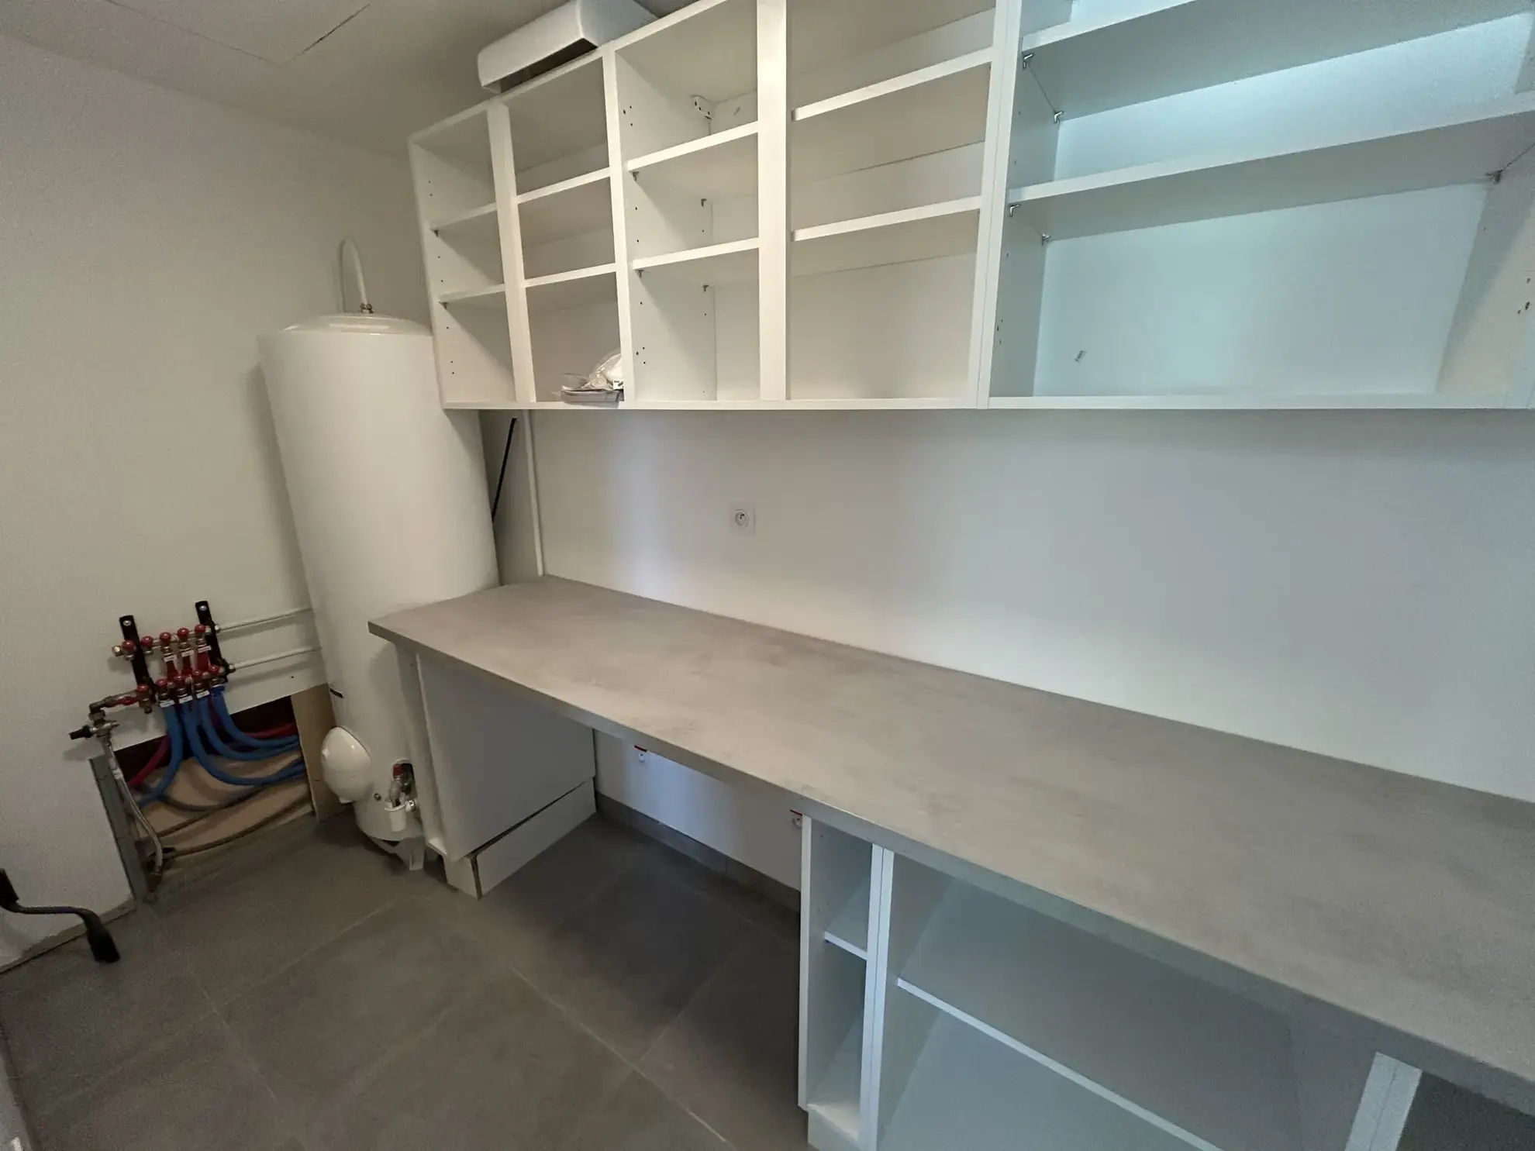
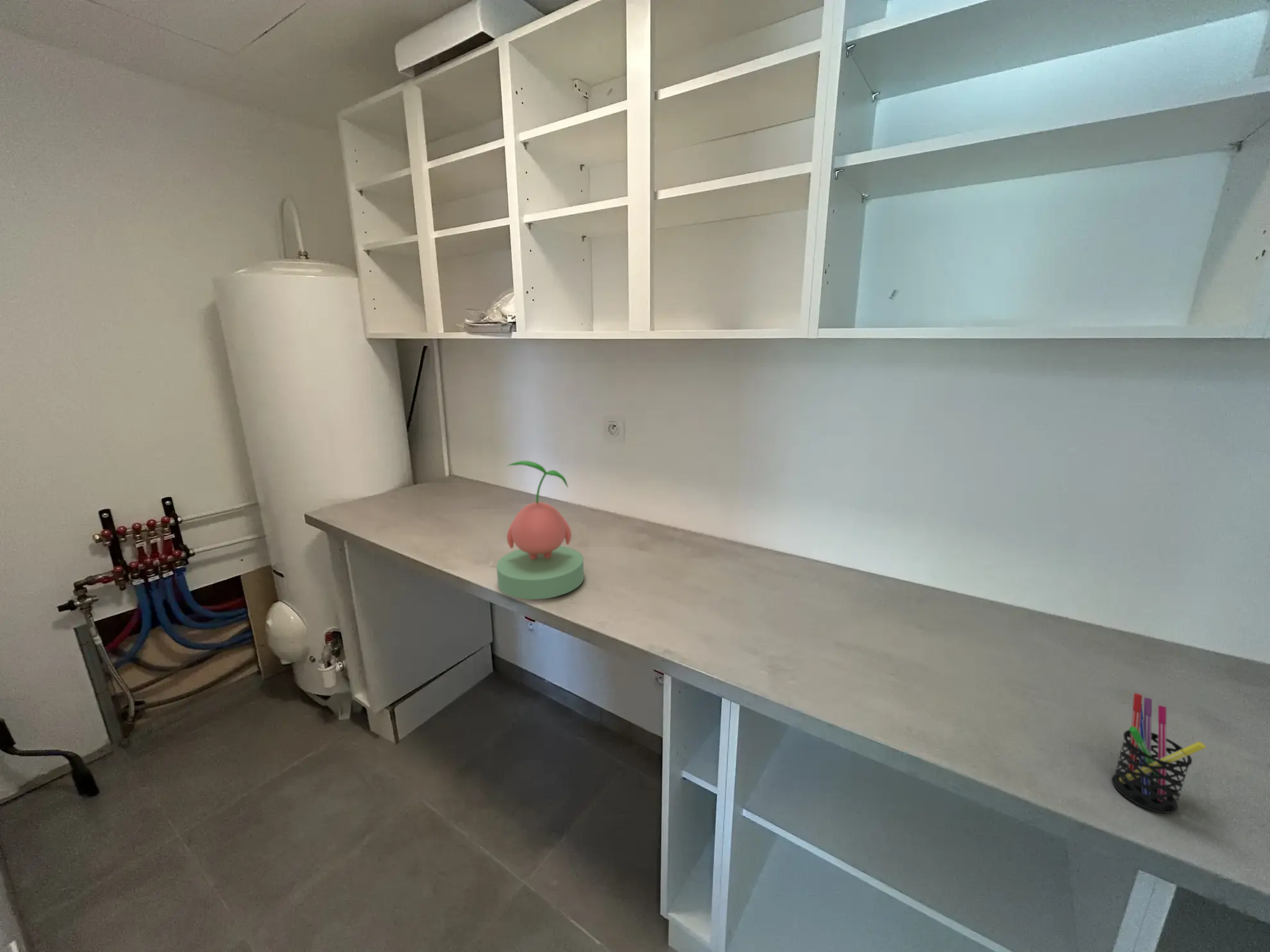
+ plant (538, 522)
+ pen holder (1147, 751)
